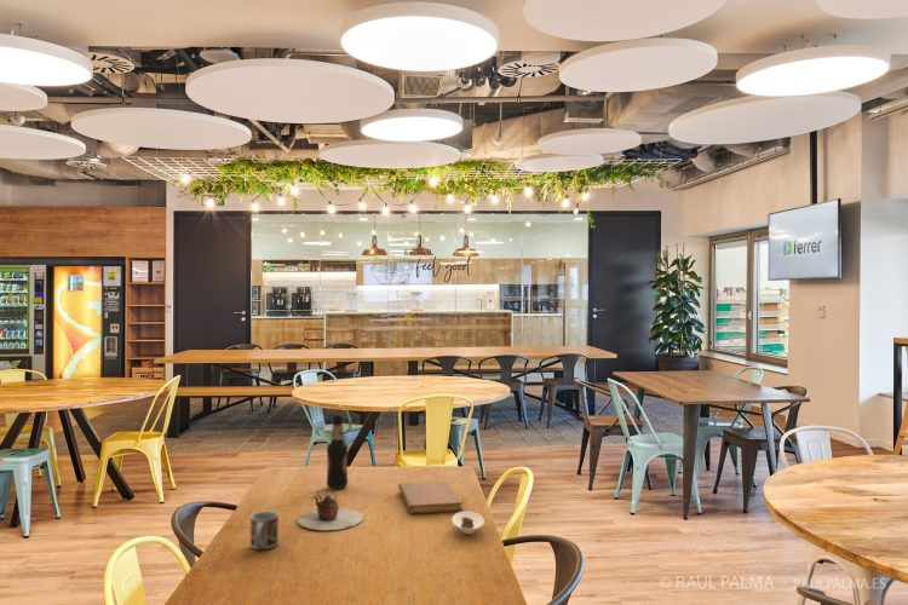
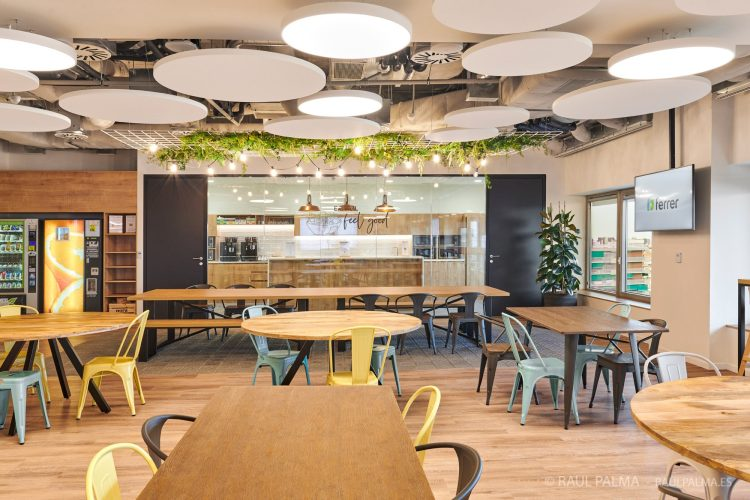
- cup (263, 531)
- bottle (337, 450)
- notebook (429, 496)
- saucer (467, 523)
- teapot (331, 503)
